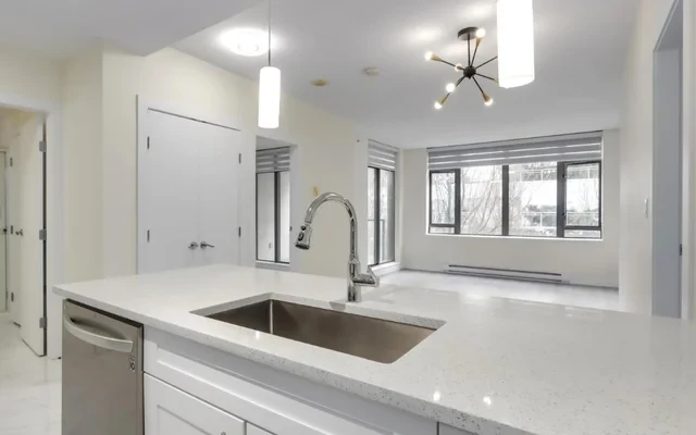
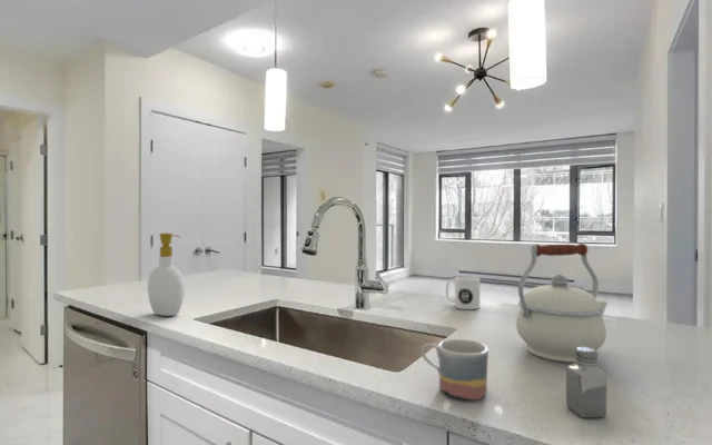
+ mug (462, 291)
+ kettle (564, 297)
+ saltshaker (585, 379)
+ mug (453, 367)
+ soap bottle (167, 273)
